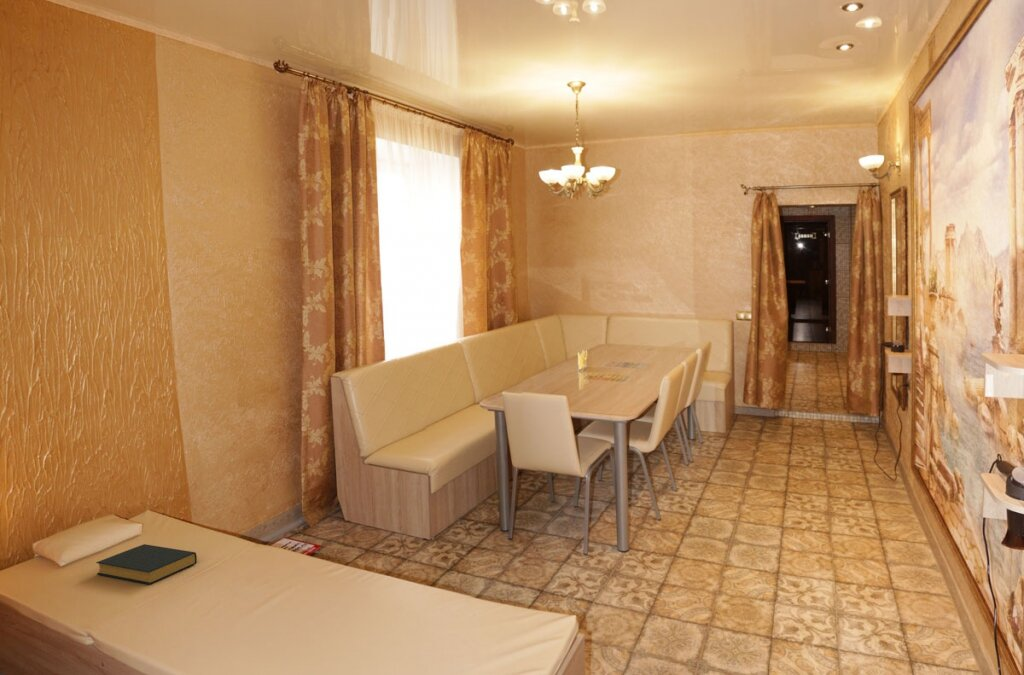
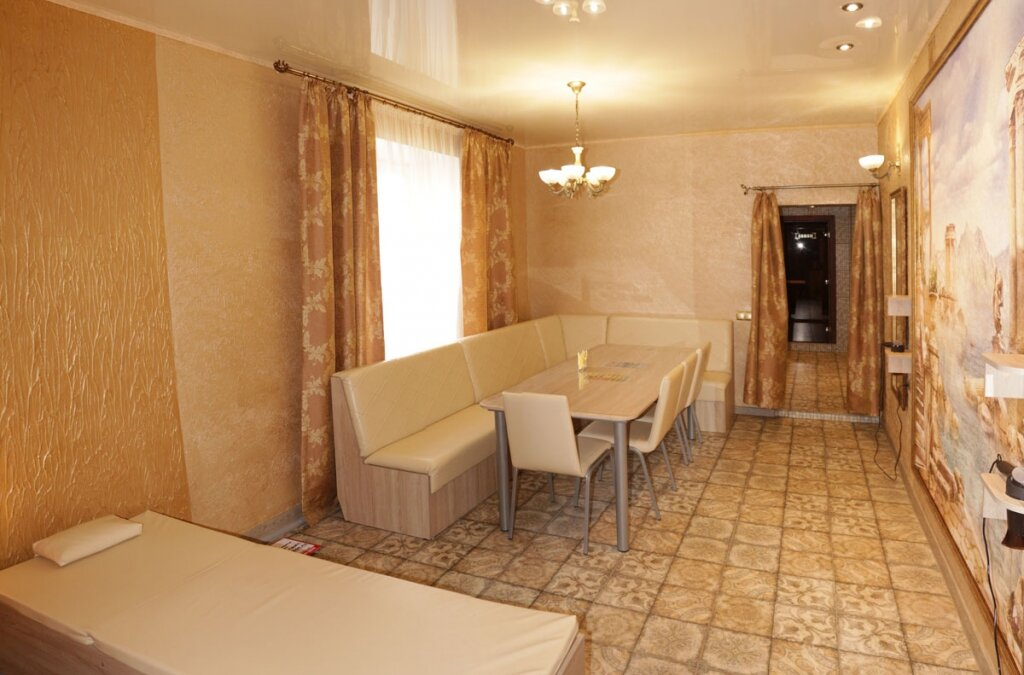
- hardback book (147, 562)
